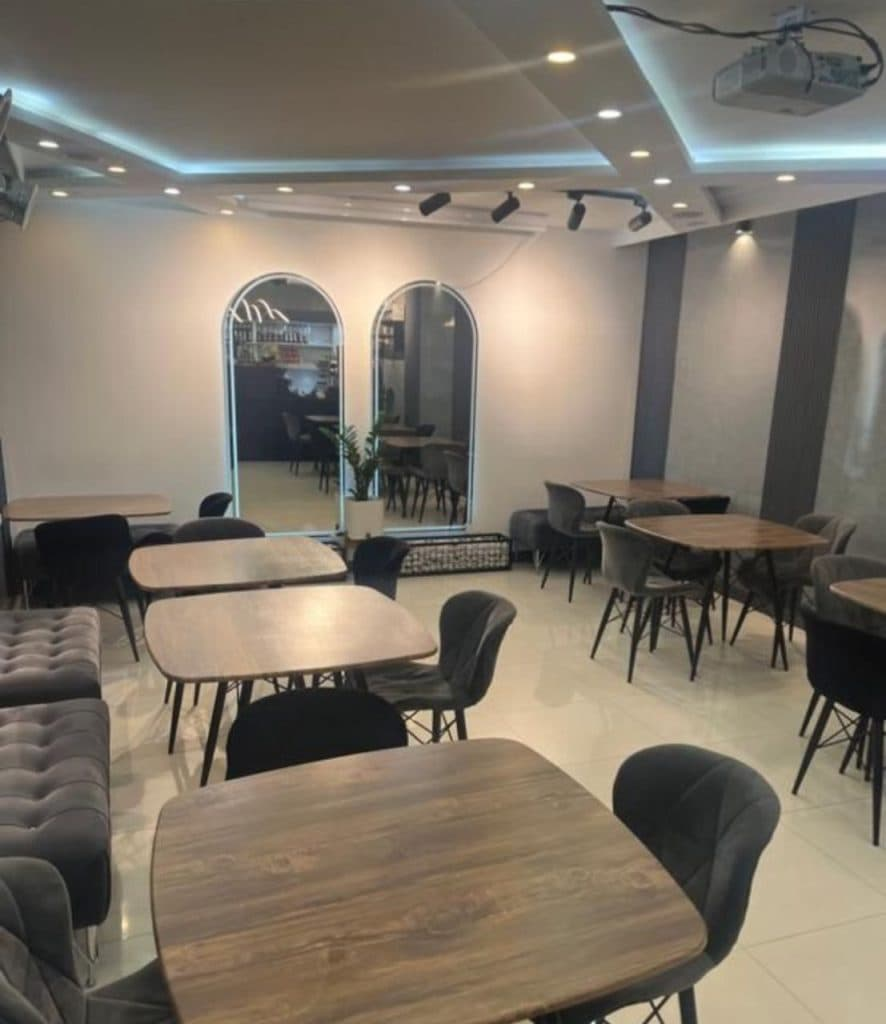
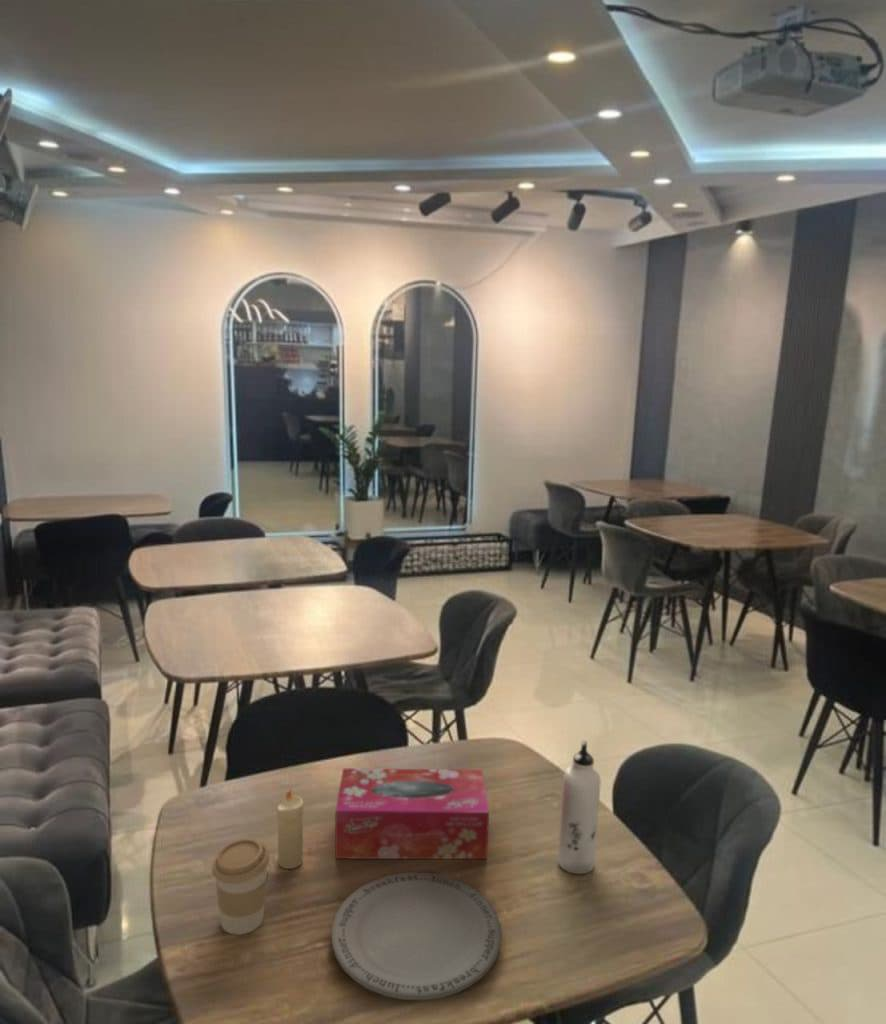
+ plate (416, 931)
+ candle (290, 825)
+ water bottle (579, 804)
+ coffee cup (241, 885)
+ tissue box (412, 811)
